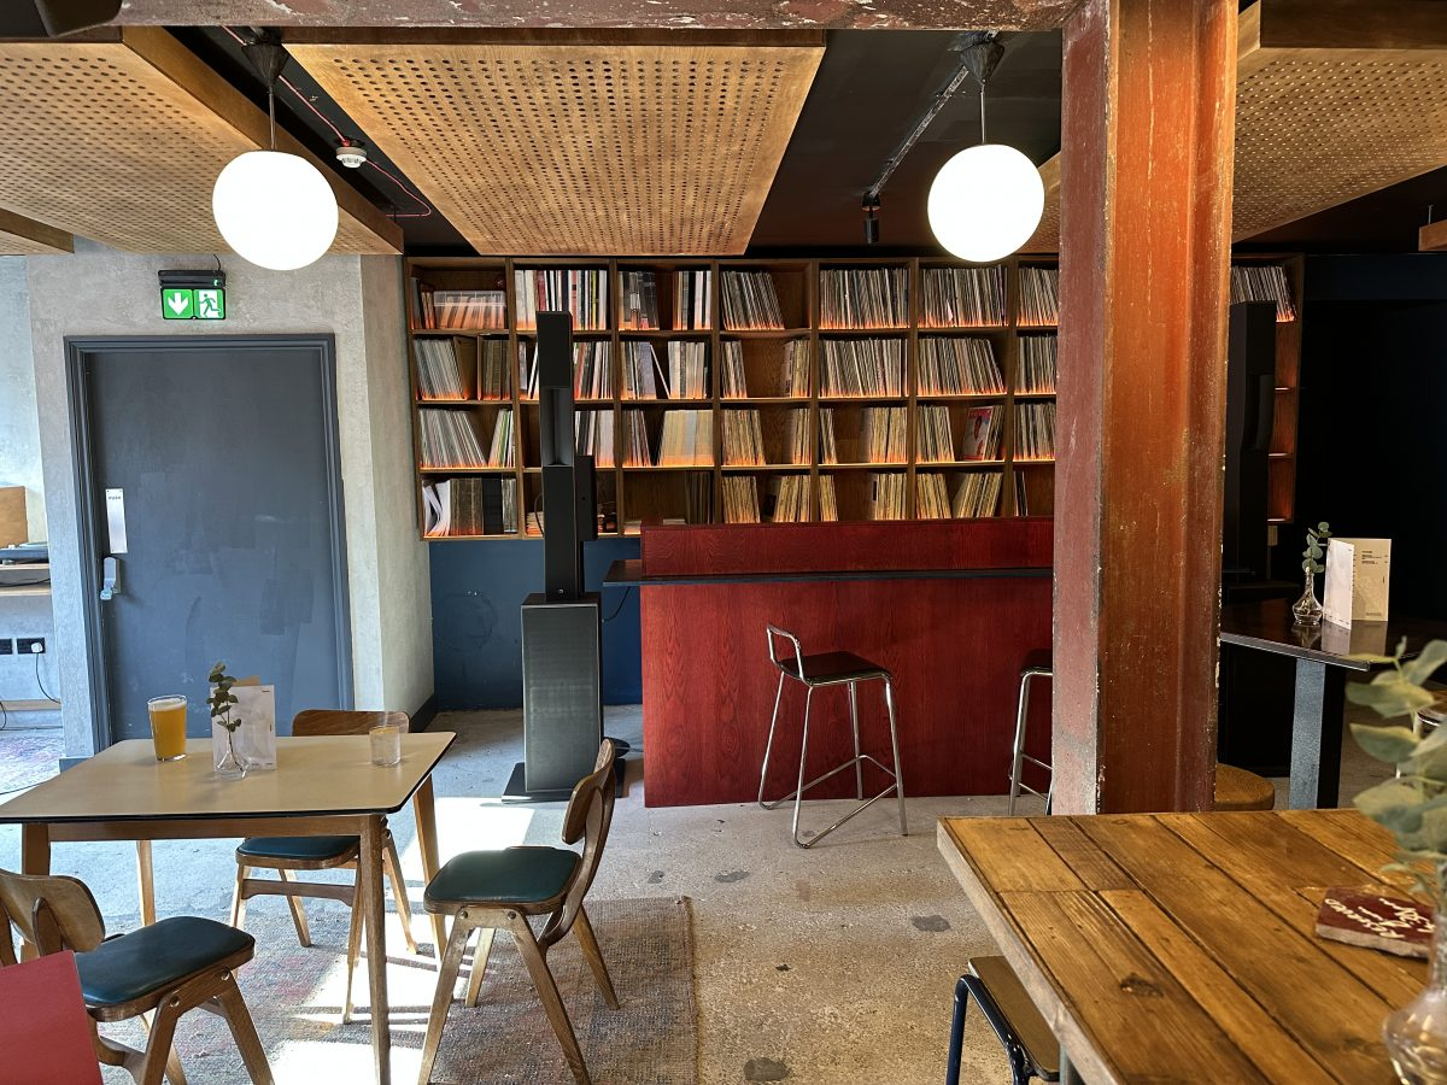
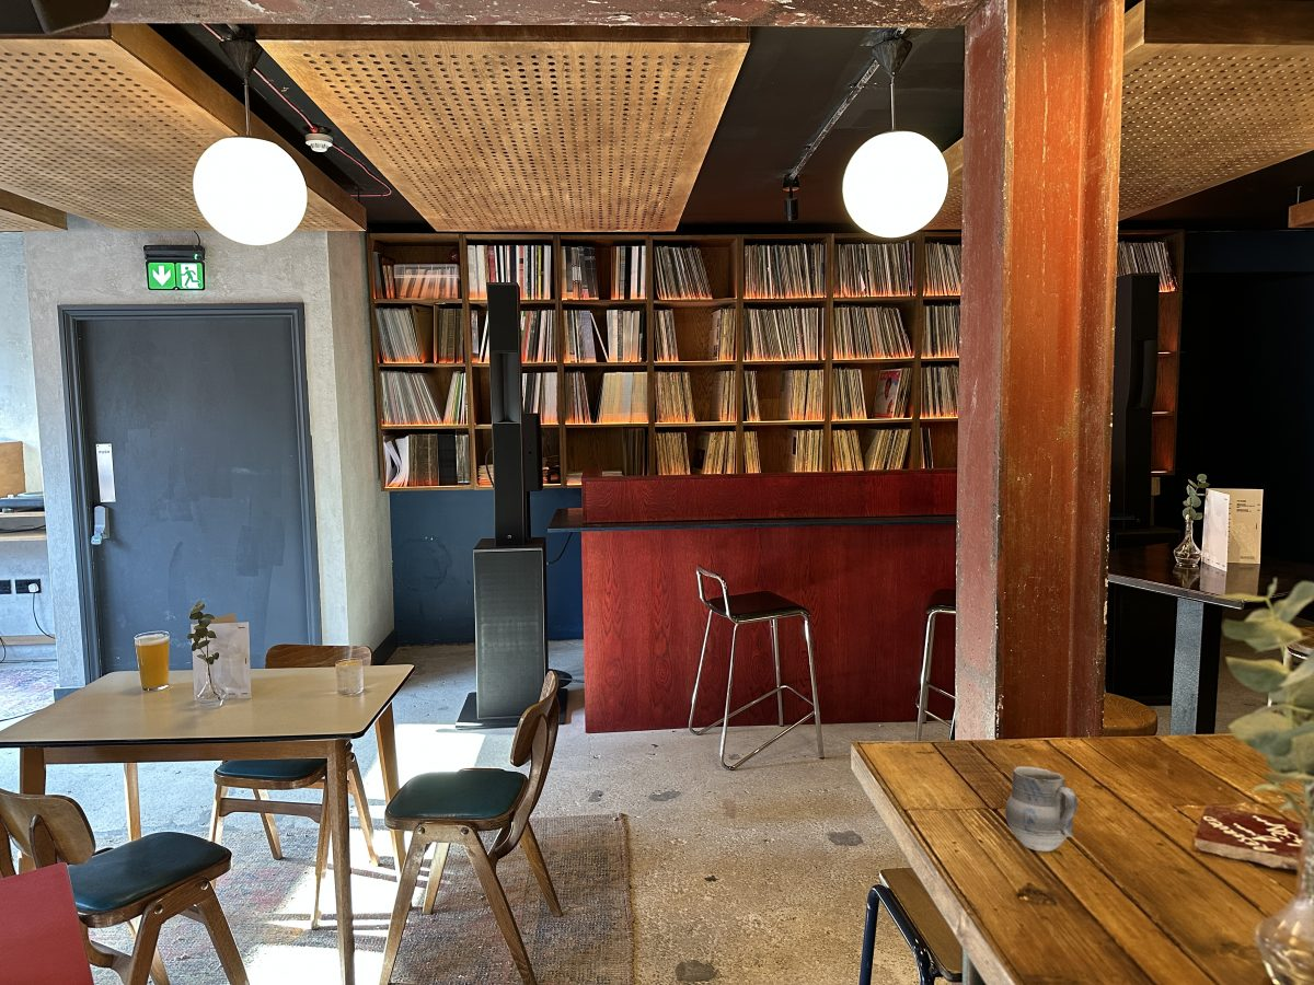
+ cup (1044, 810)
